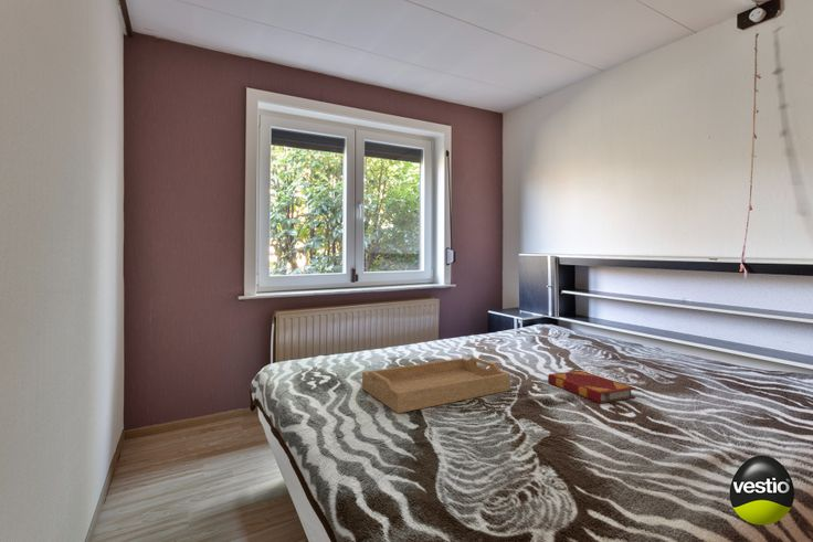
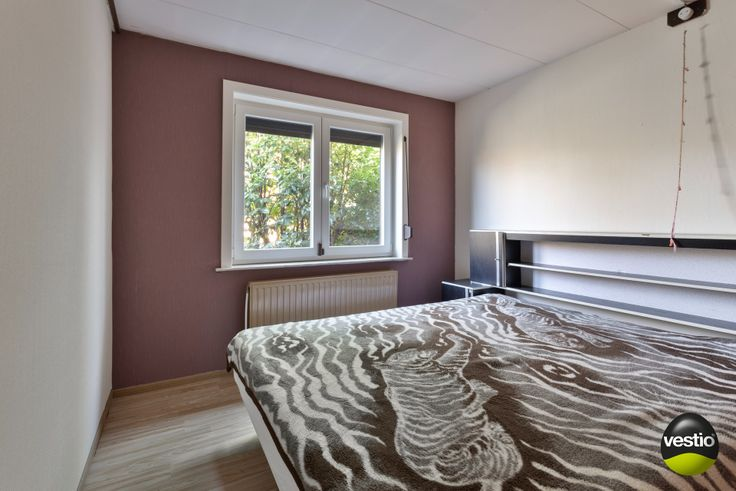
- hardback book (589, 385)
- serving tray (435, 378)
